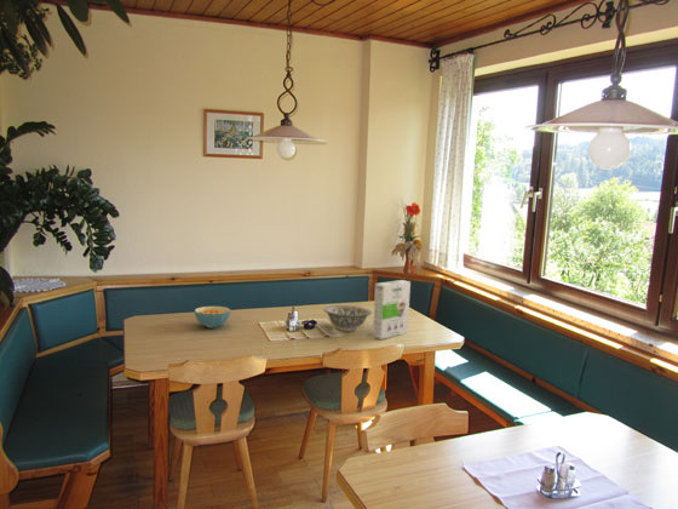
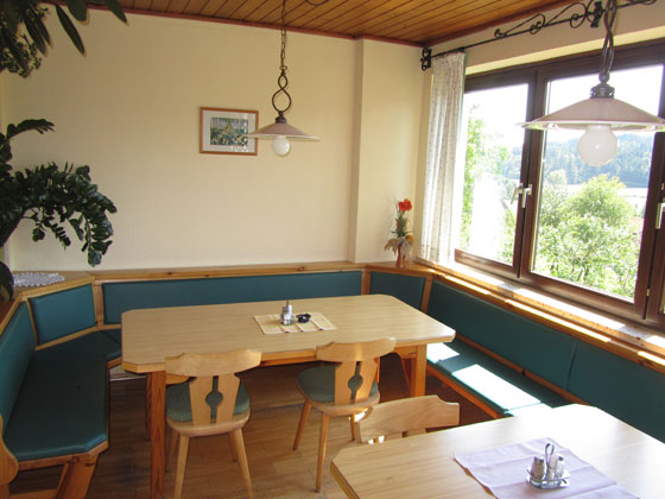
- decorative bowl (346, 319)
- cereal bowl (212, 318)
- cereal box (391, 308)
